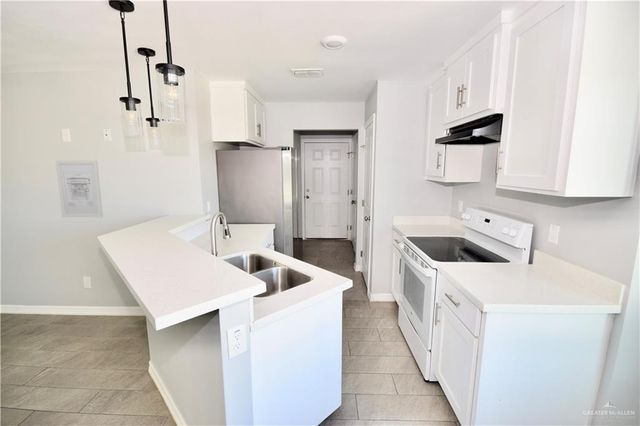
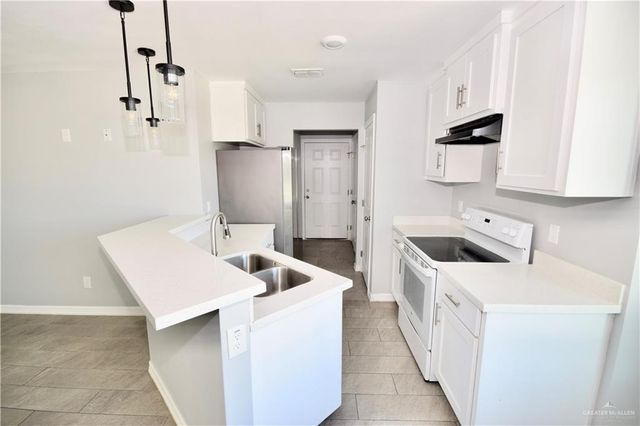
- wall art (79, 189)
